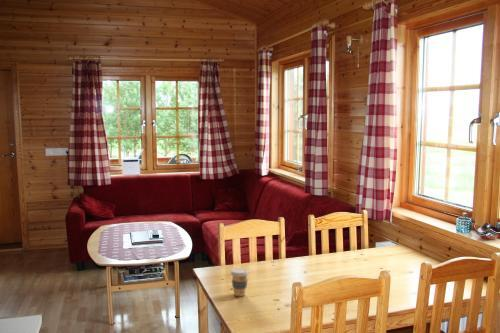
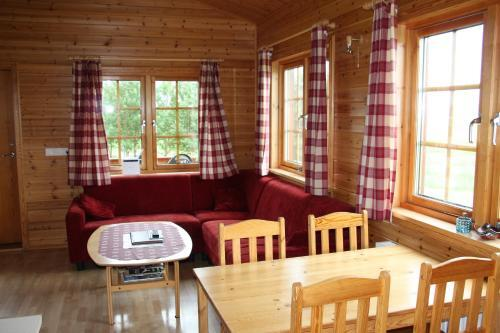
- coffee cup (239, 282)
